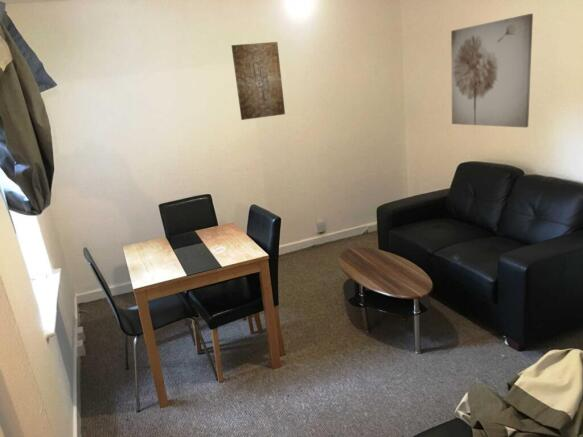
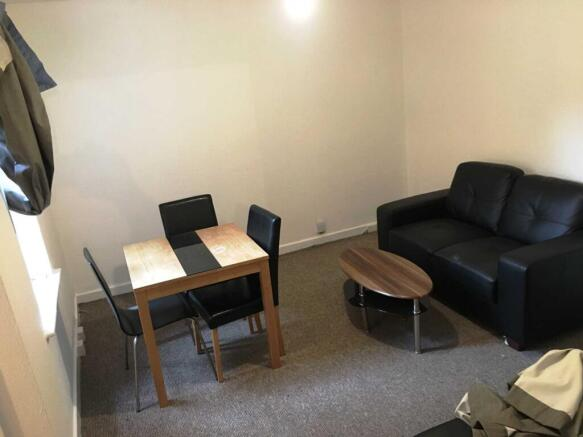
- wall art (487, 75)
- wall art (259, 81)
